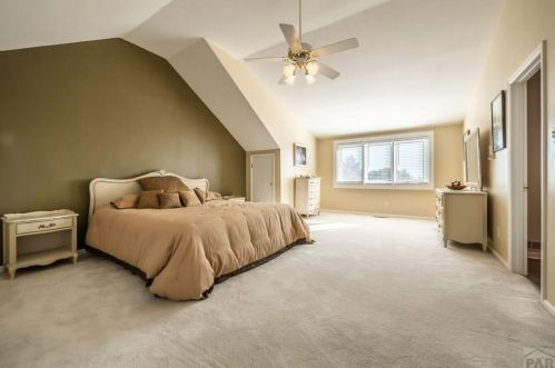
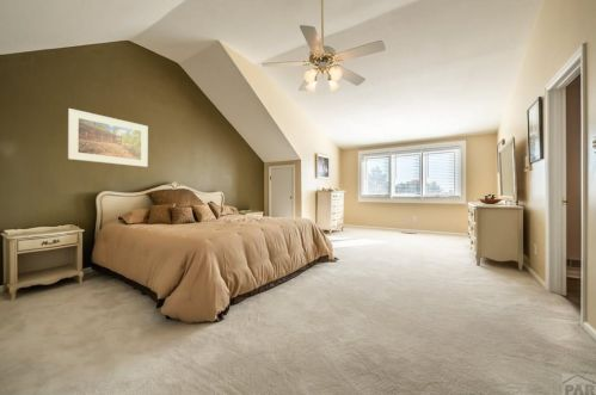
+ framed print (112, 141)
